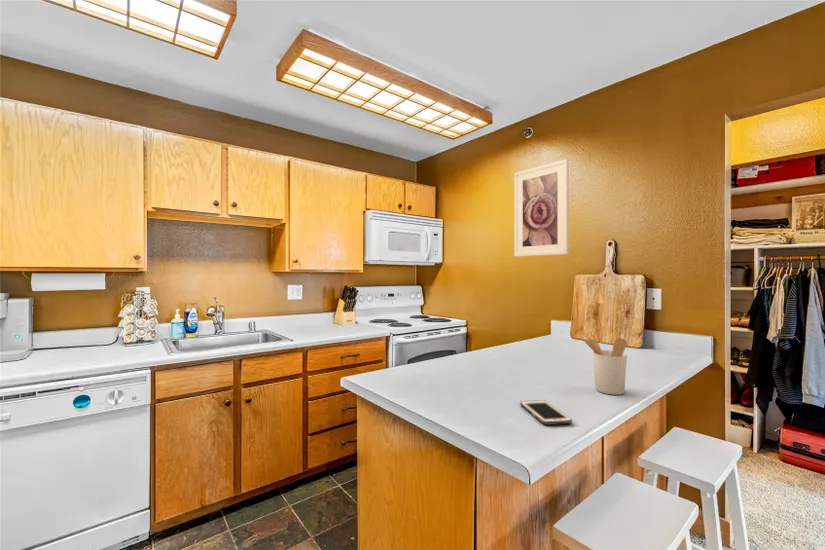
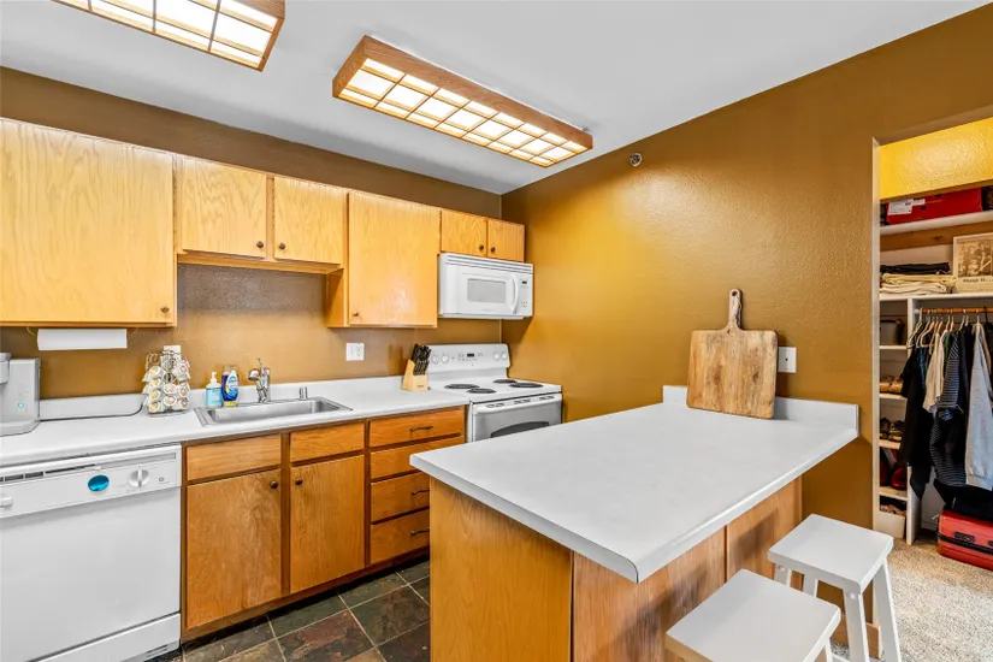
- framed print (539, 211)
- cell phone (544, 411)
- utensil holder (602, 363)
